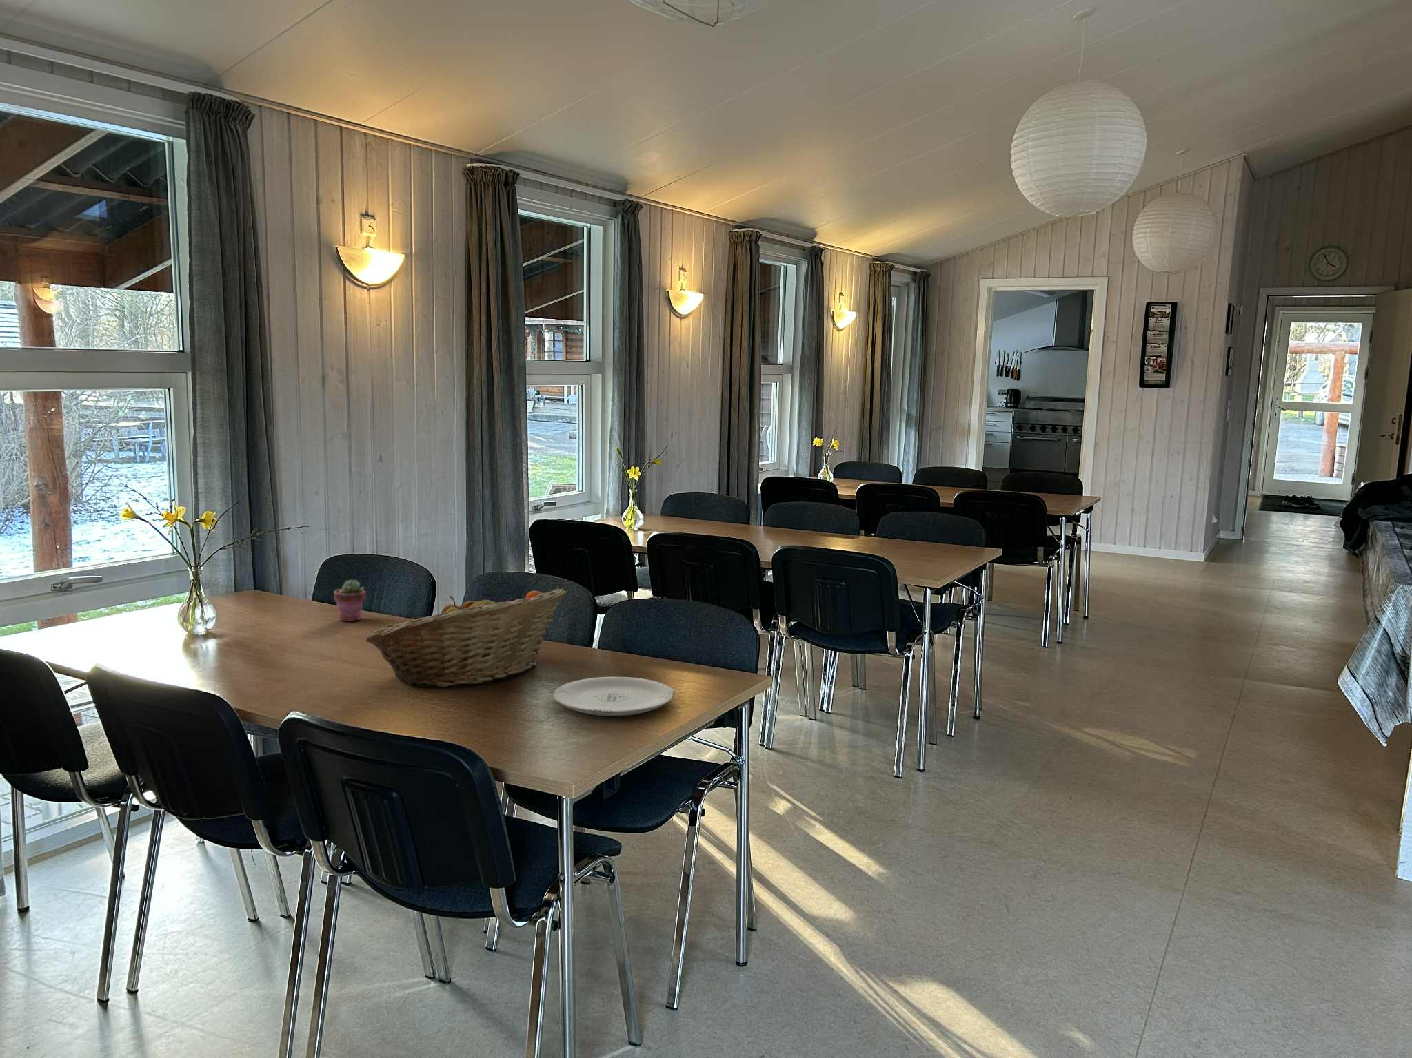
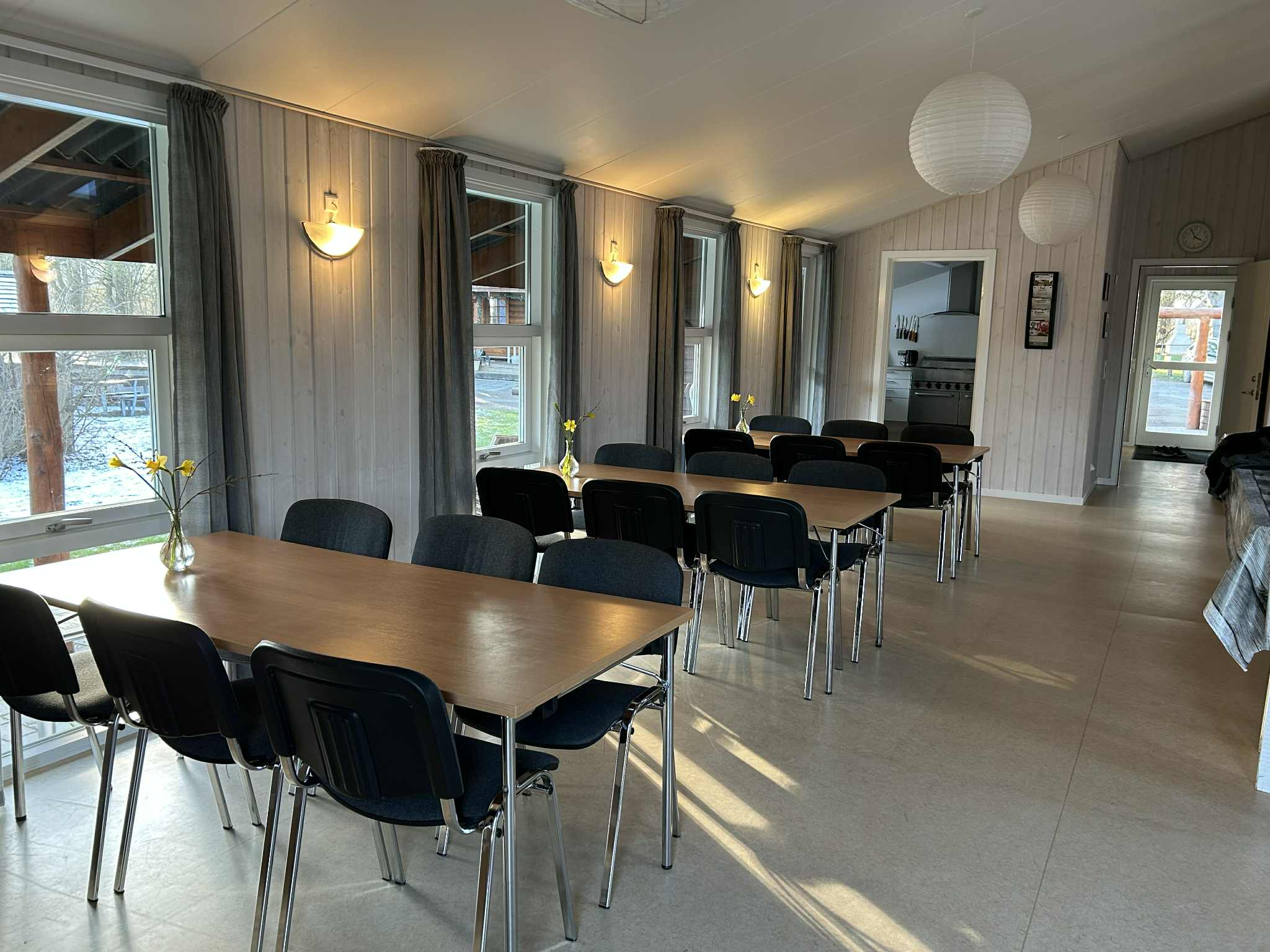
- plate (614, 698)
- potted succulent (349, 599)
- fruit basket (471, 630)
